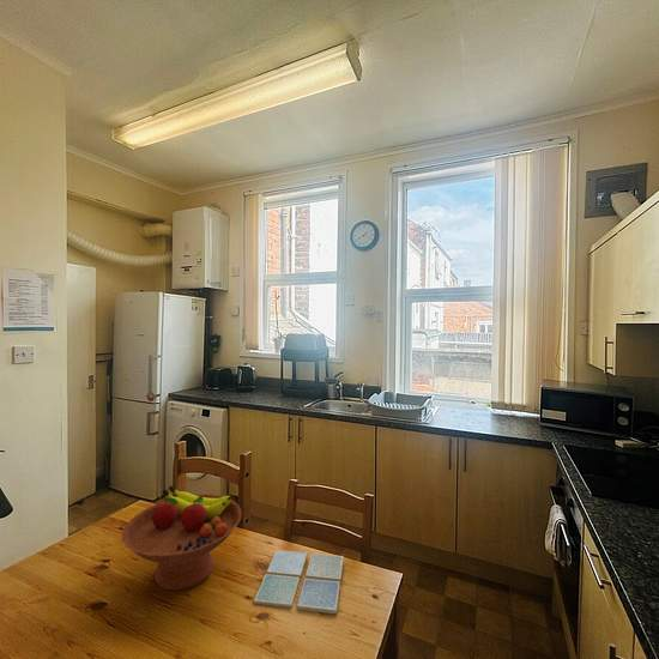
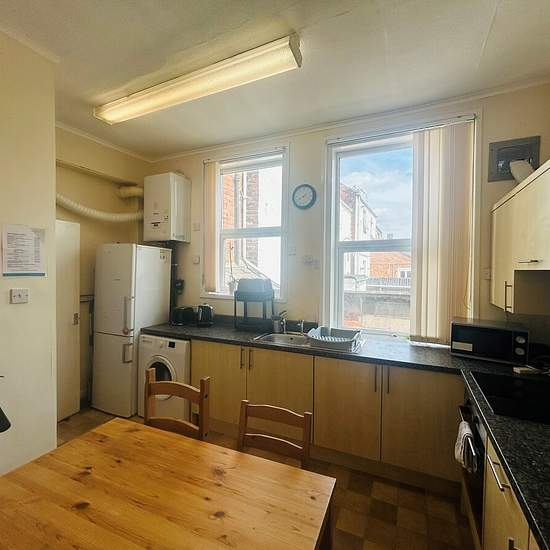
- fruit bowl (185, 536)
- drink coaster (300, 578)
